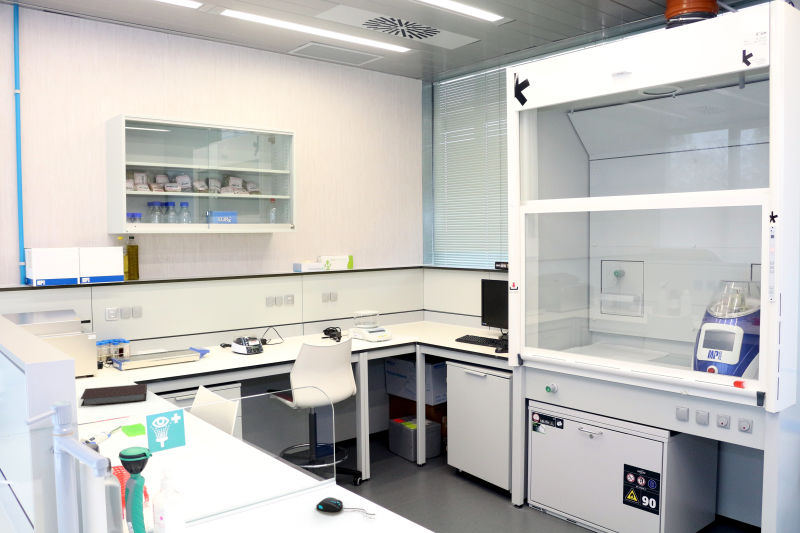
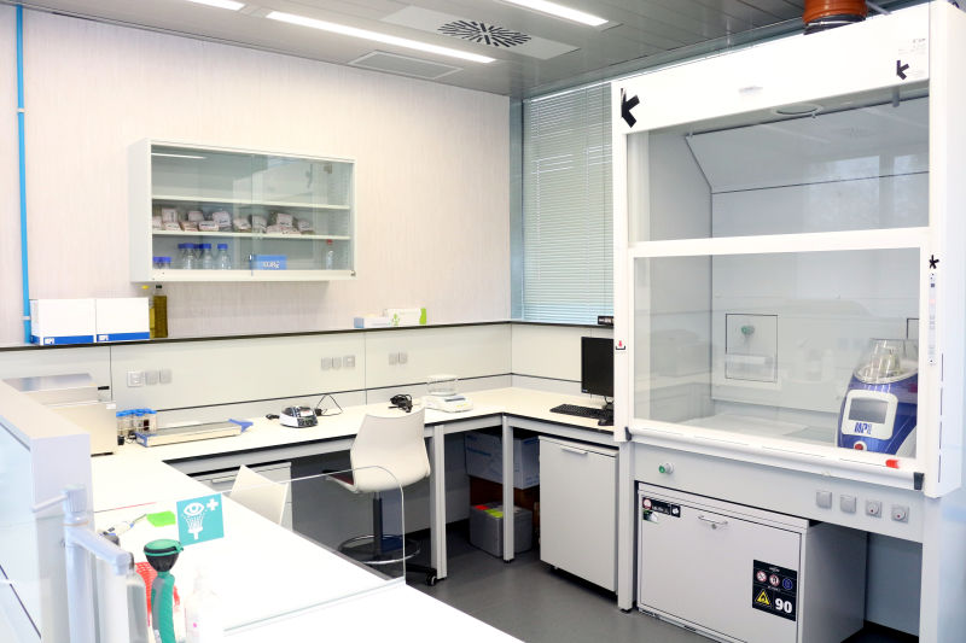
- mouse (344, 508)
- notebook (115, 394)
